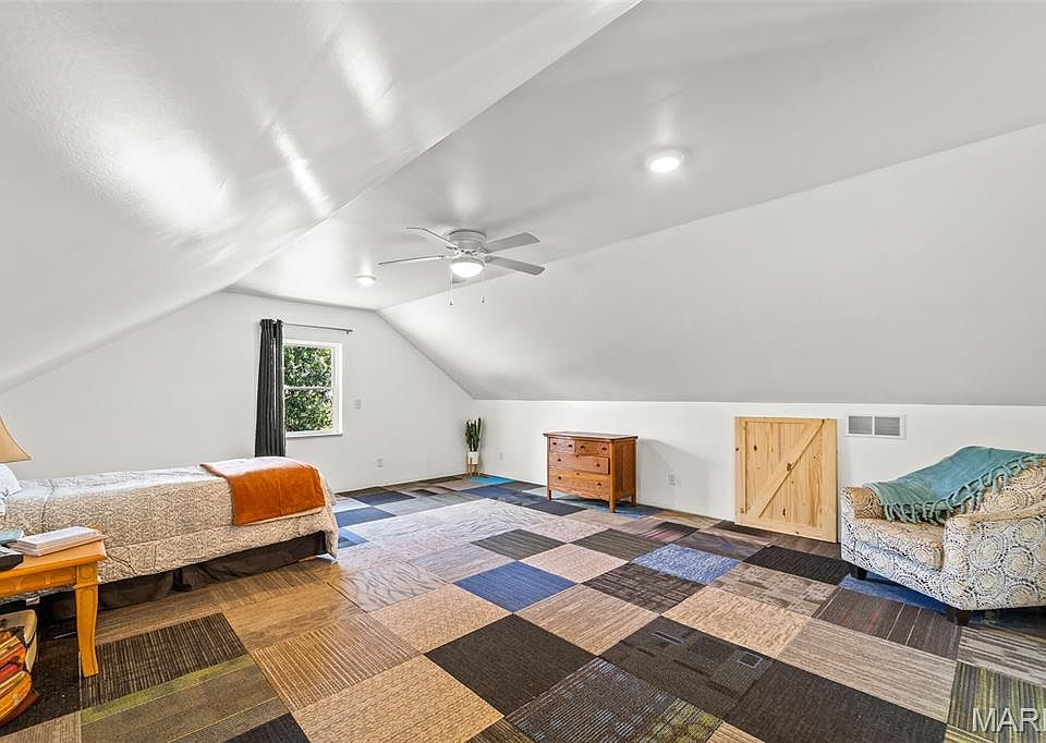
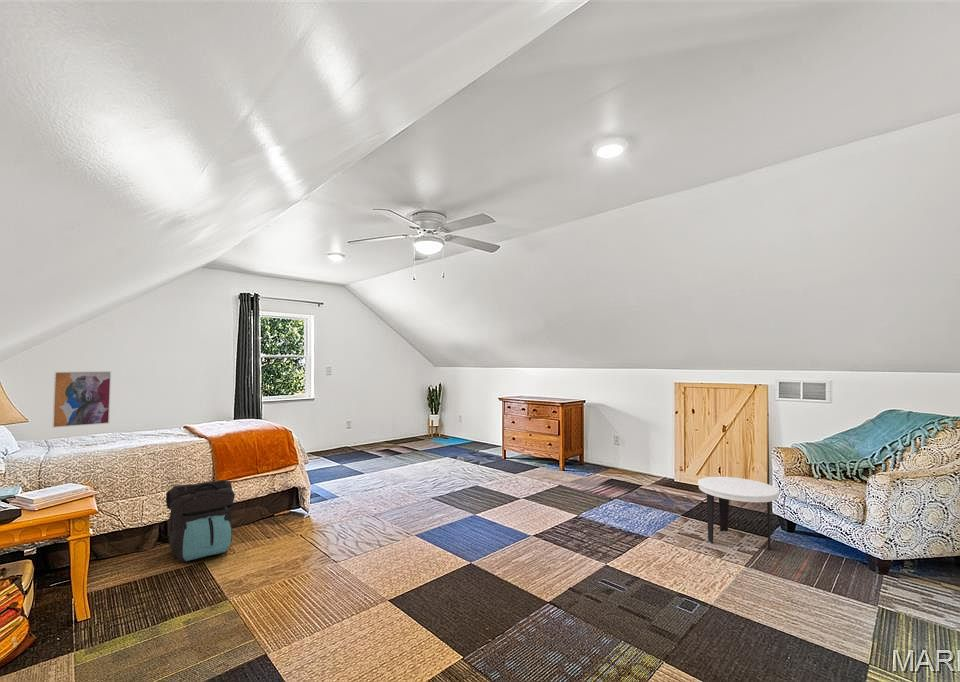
+ side table (728, 513)
+ wall art (82, 398)
+ backpack (200, 516)
